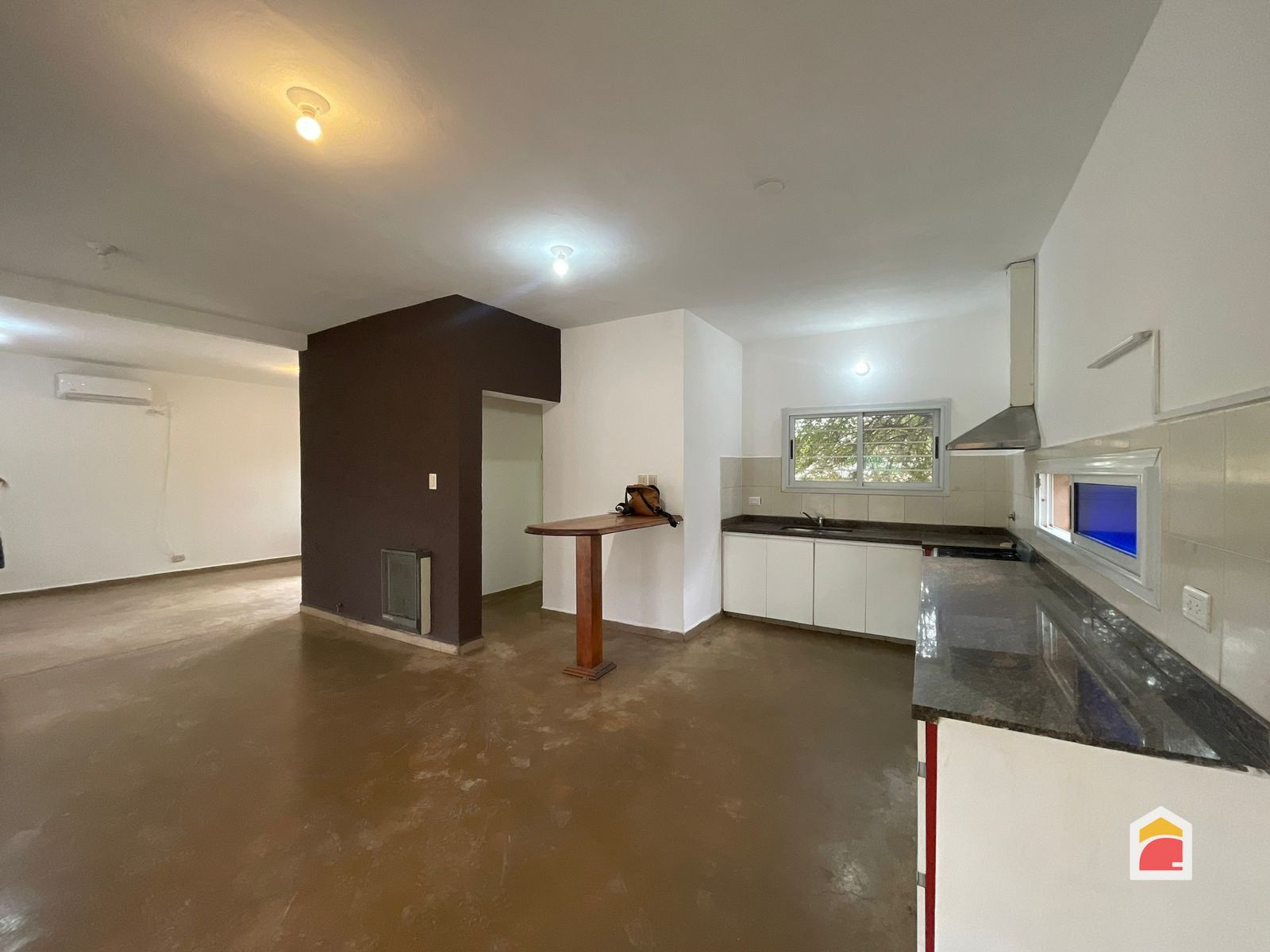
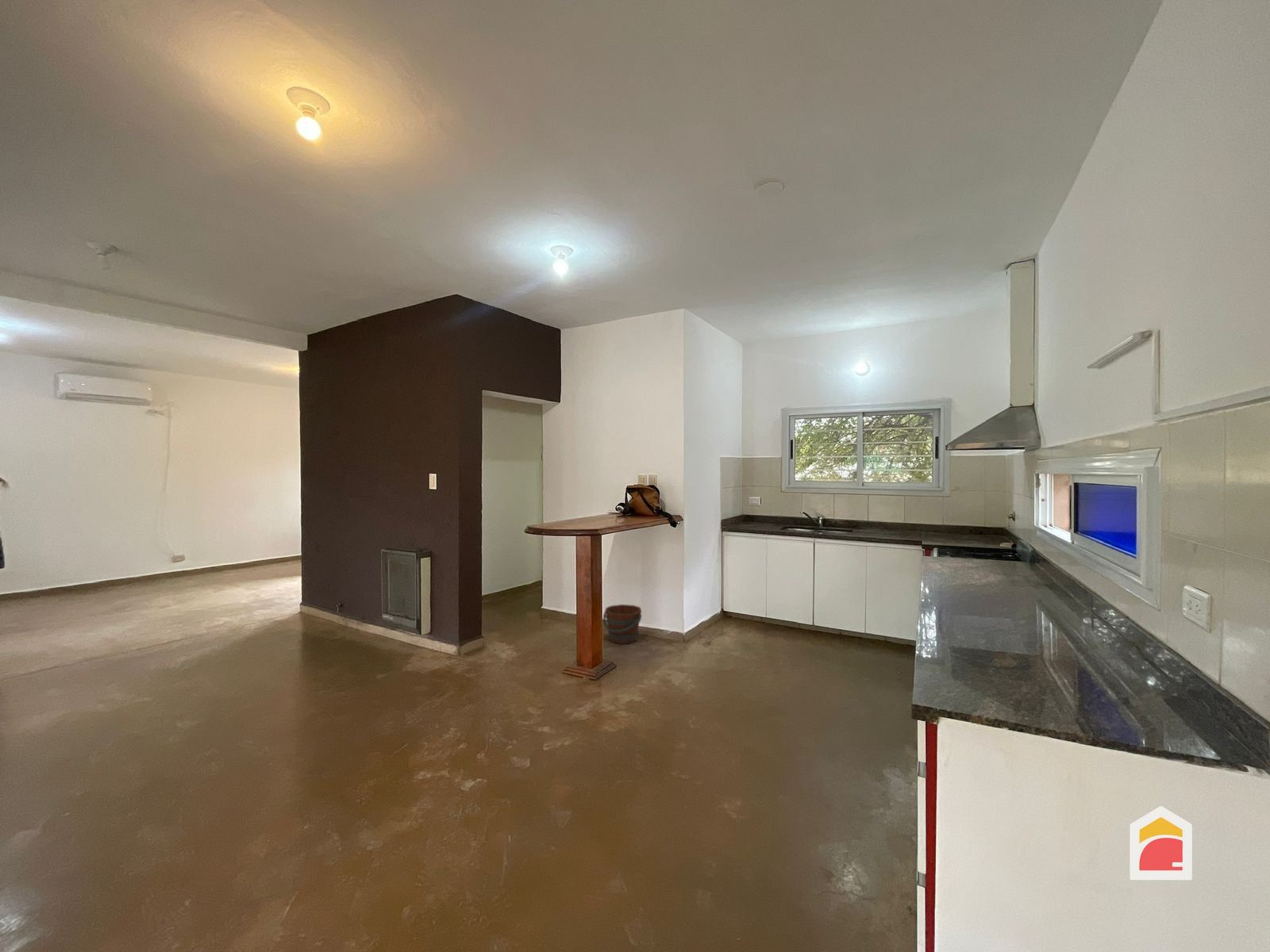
+ bucket (623, 624)
